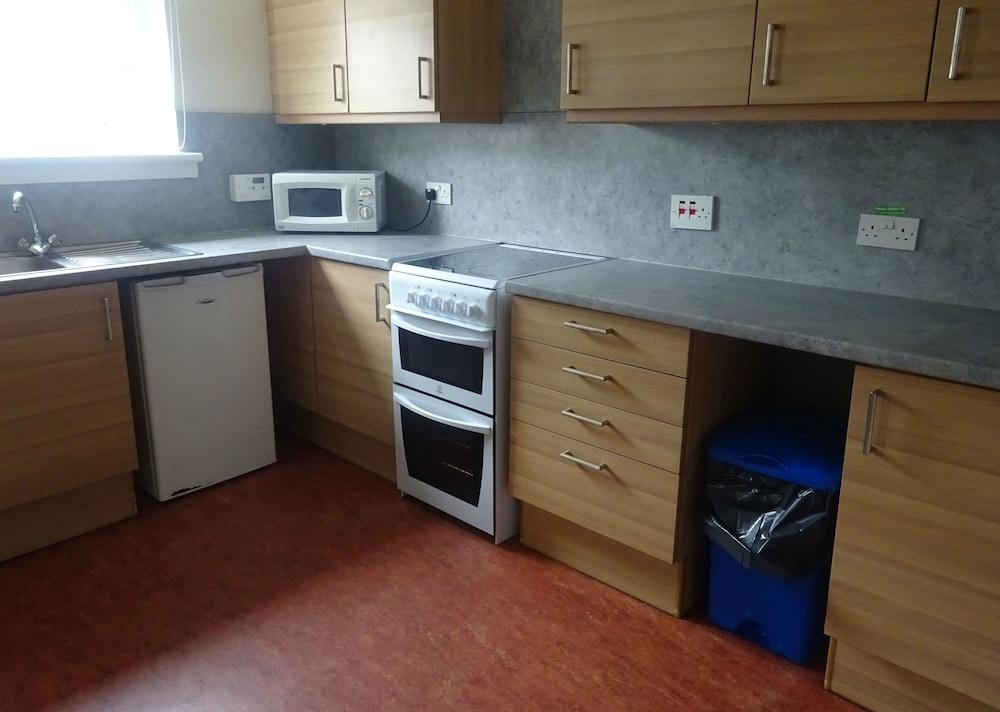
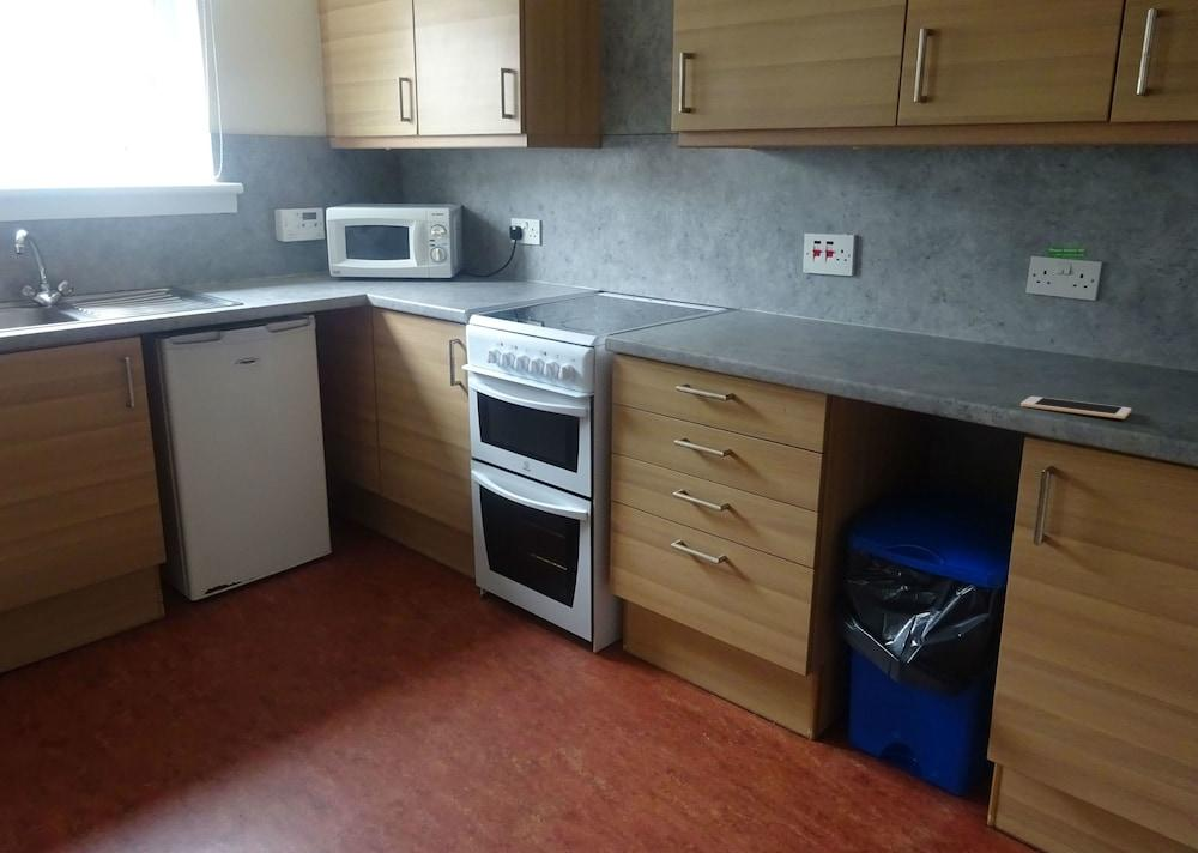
+ cell phone (1075, 406)
